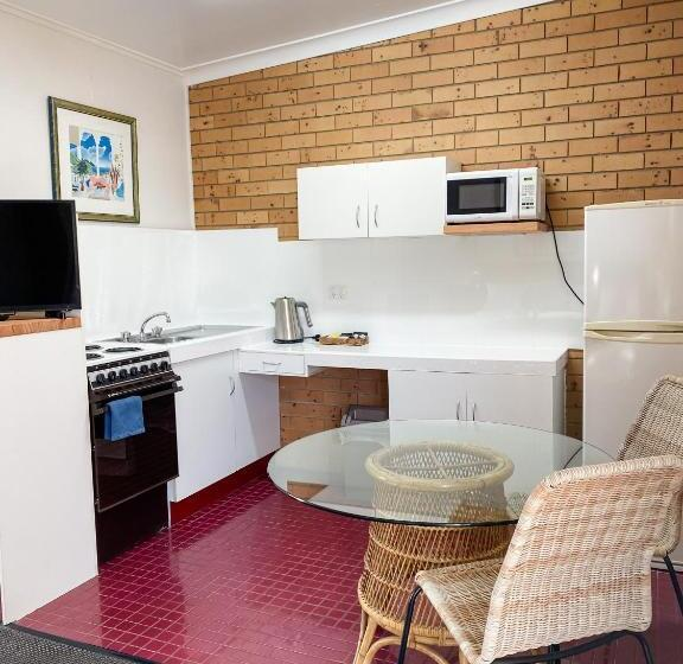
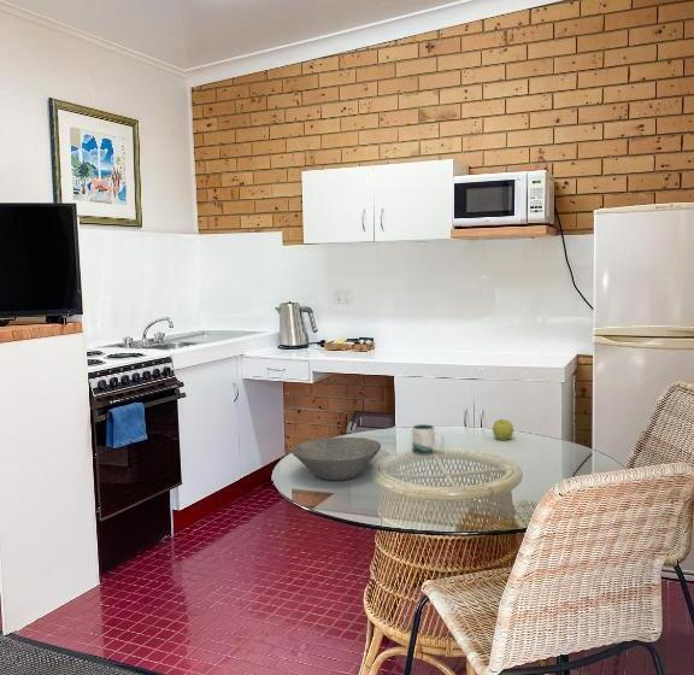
+ mug (428, 439)
+ bowl (336, 459)
+ apple (502, 429)
